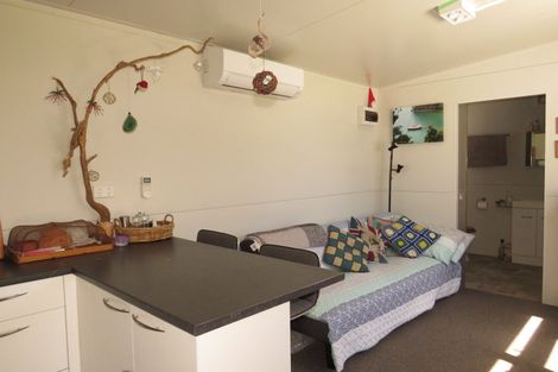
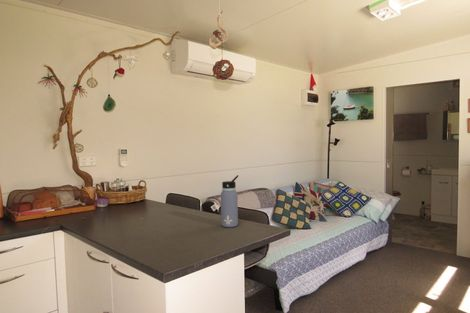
+ water bottle (230, 200)
